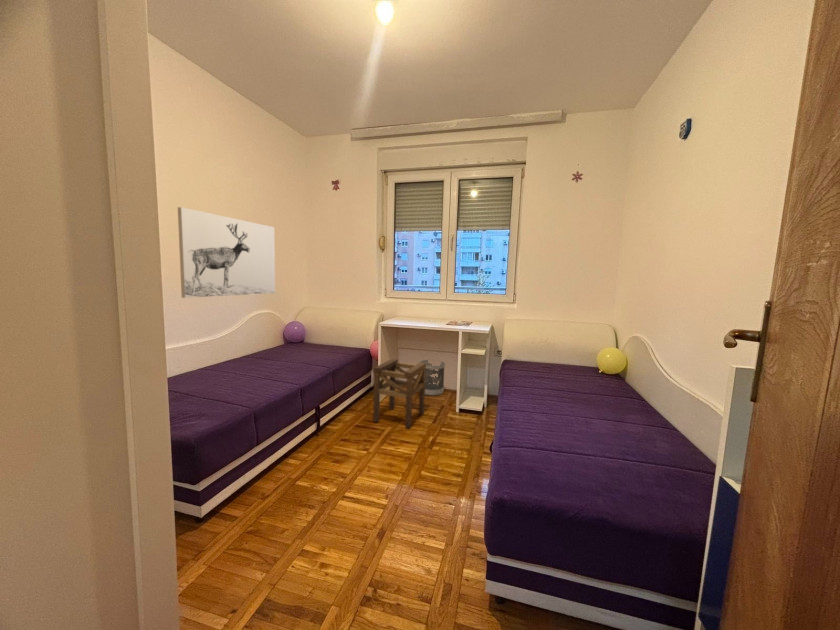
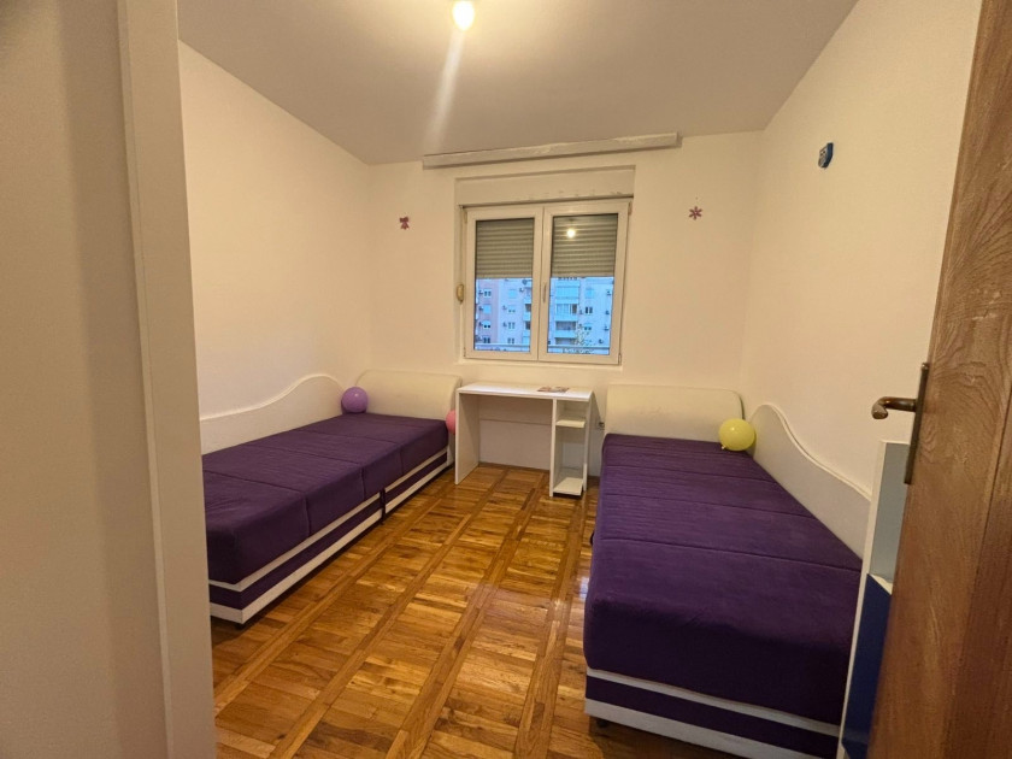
- wall art (234, 257)
- wastebasket (431, 377)
- stool (400, 391)
